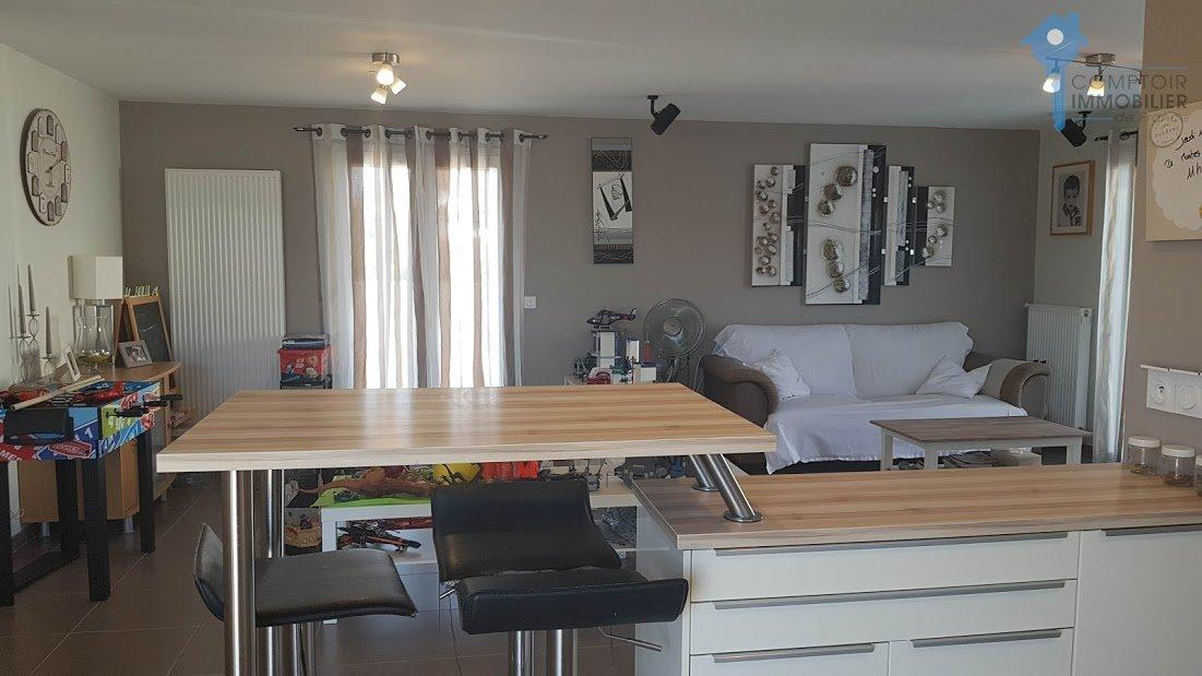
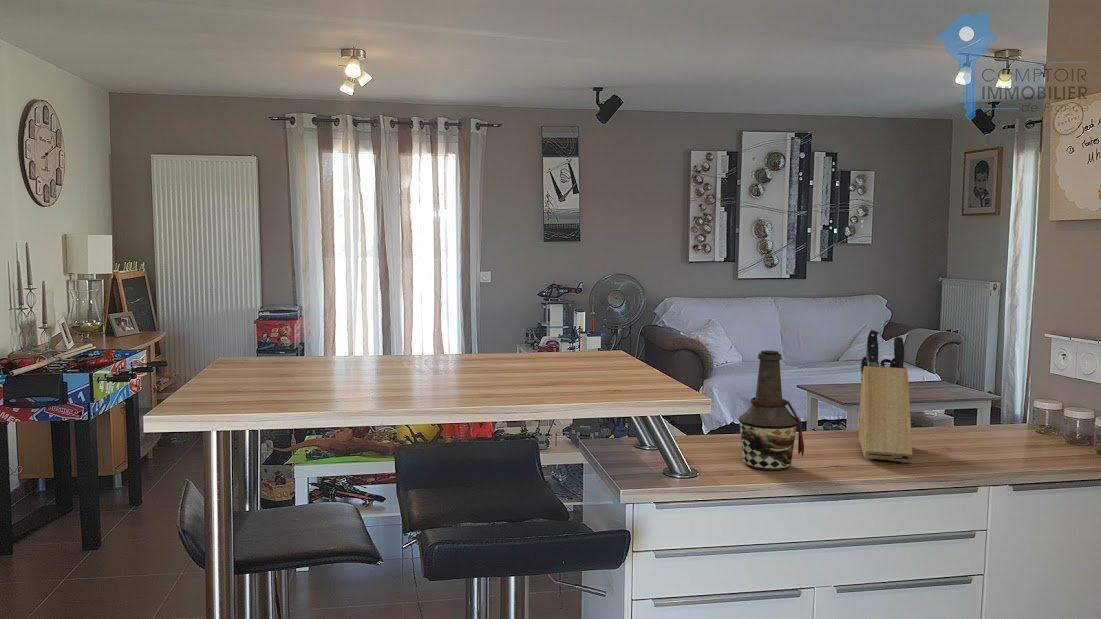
+ bottle (771, 408)
+ knife block (884, 391)
